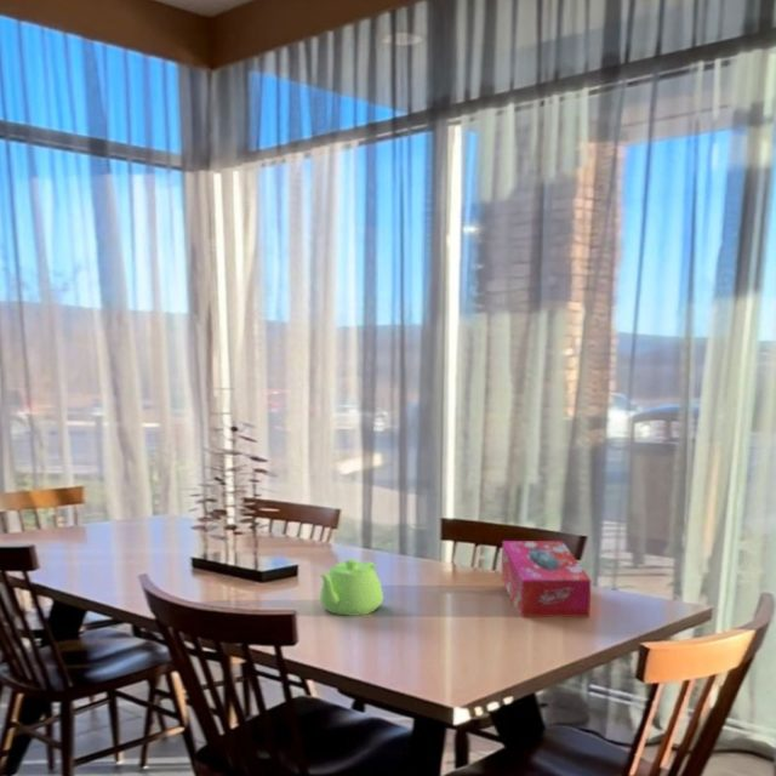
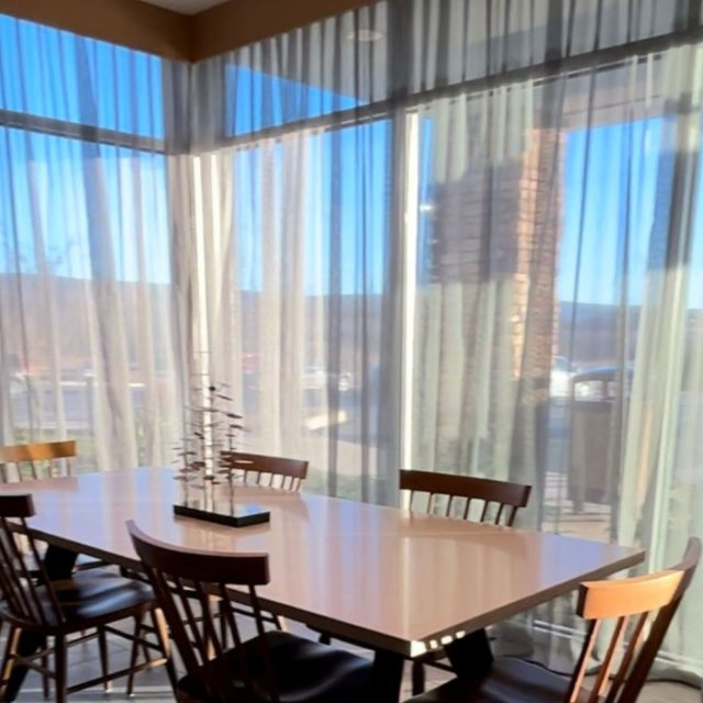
- teapot (348, 584)
- tissue box (543, 578)
